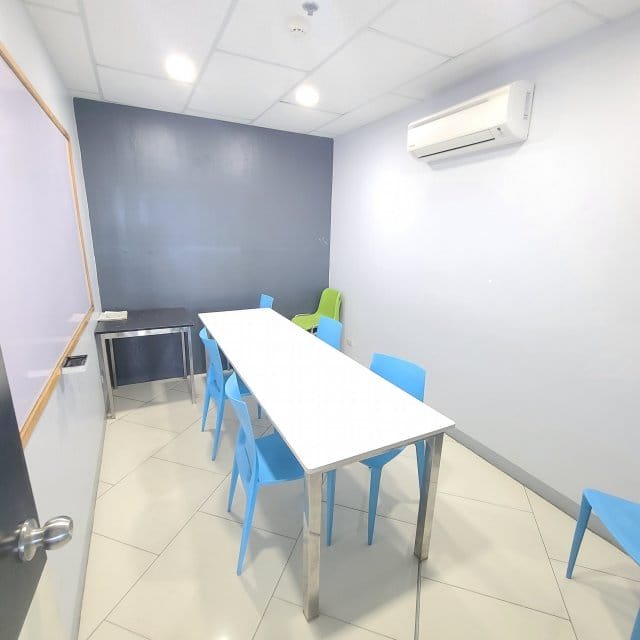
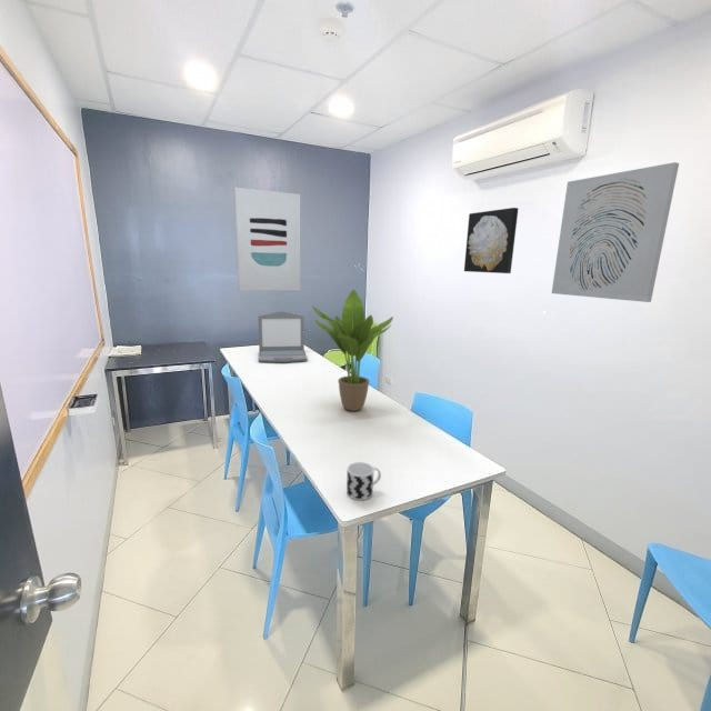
+ potted plant (344, 351)
+ cup (363, 480)
+ wall art (605, 237)
+ laptop (282, 336)
+ wall art (489, 242)
+ wall art (269, 242)
